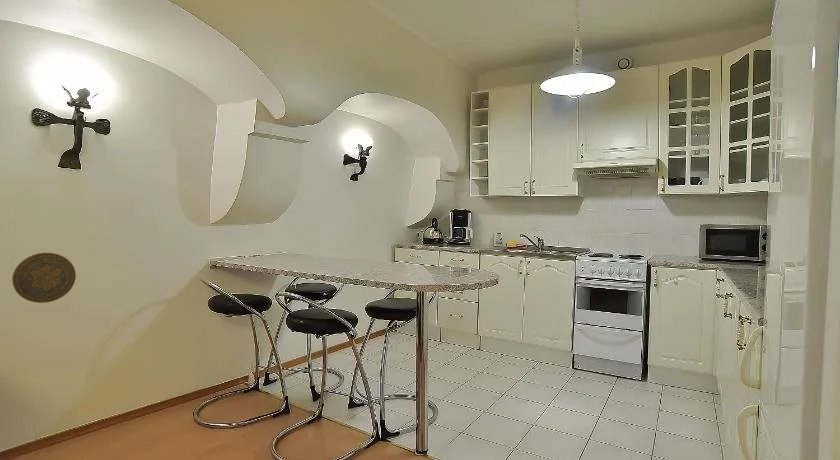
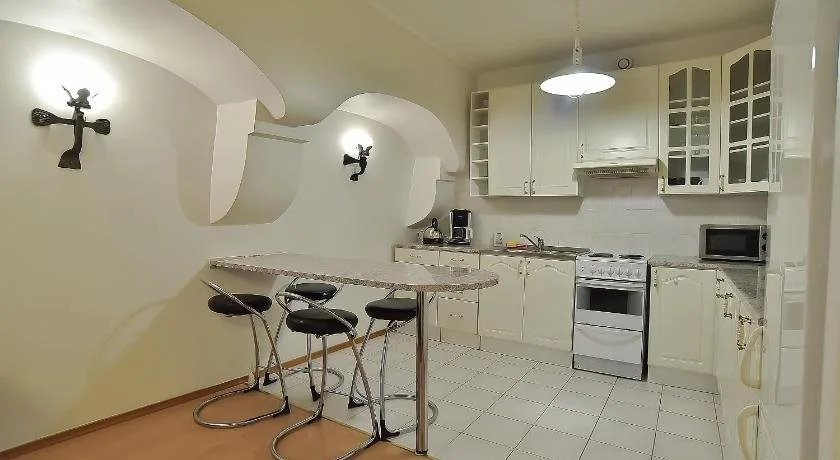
- decorative plate (46, 277)
